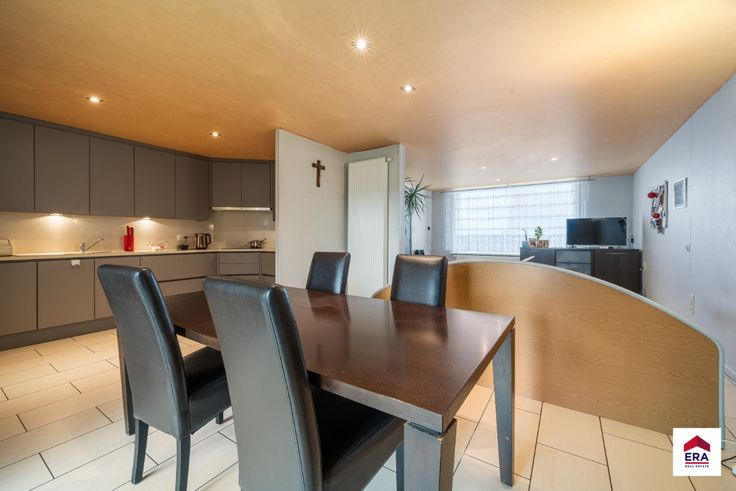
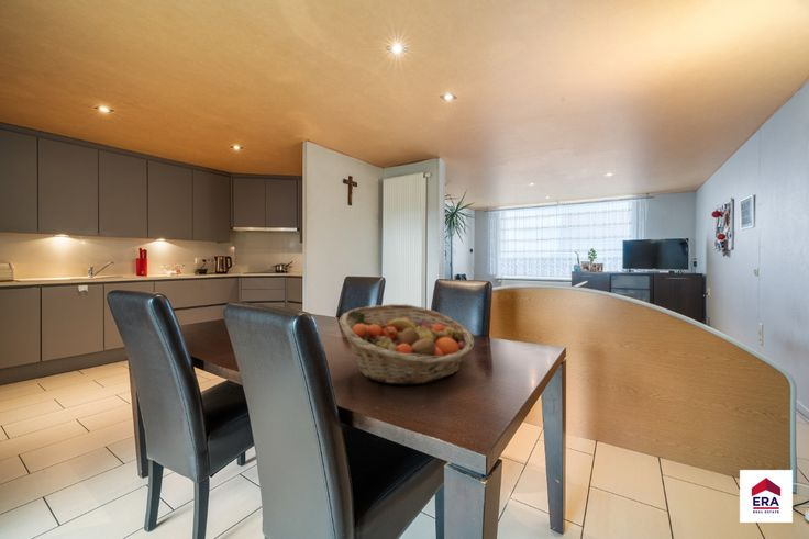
+ fruit basket (408, 338)
